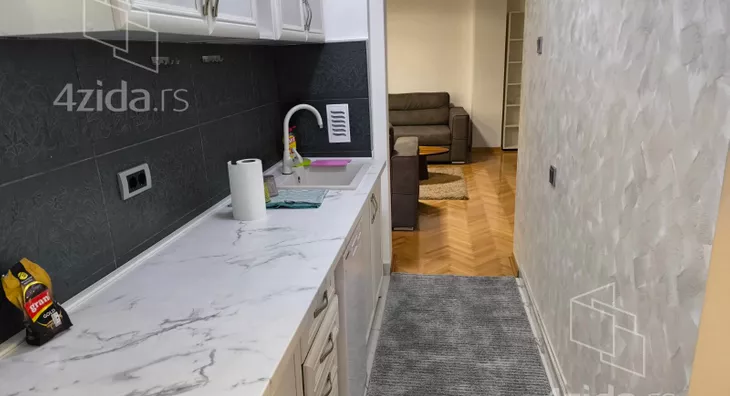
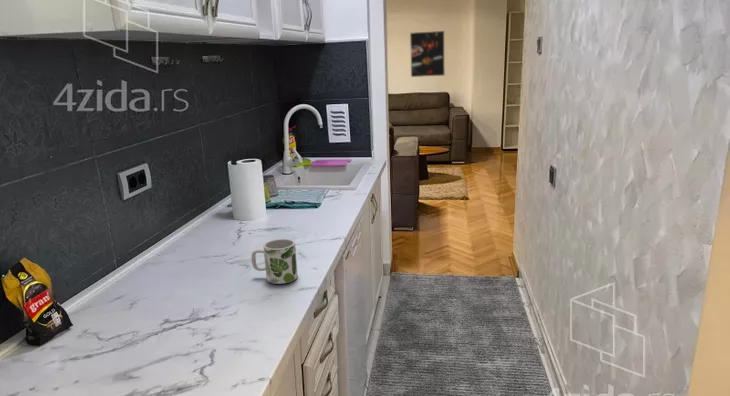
+ mug (273, 260)
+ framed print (427, 54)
